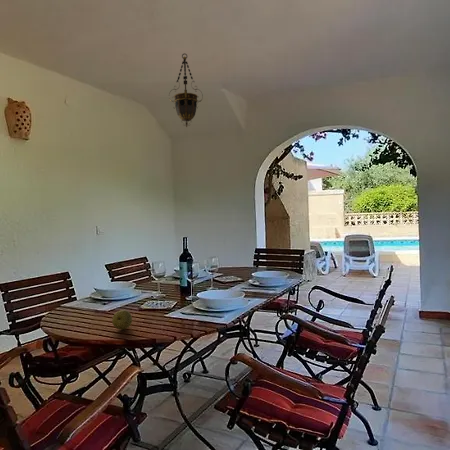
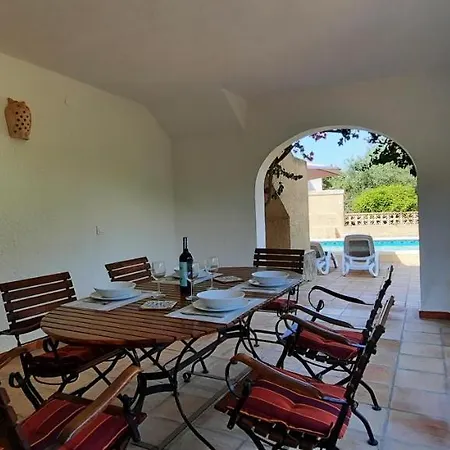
- hanging lantern (185, 90)
- fruit (122, 319)
